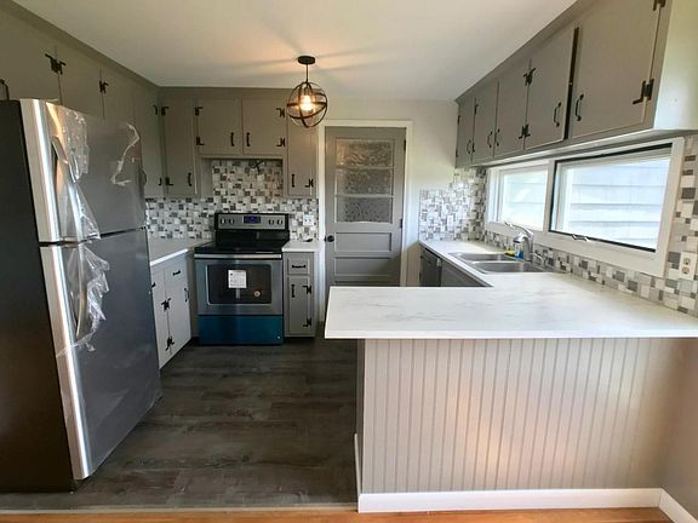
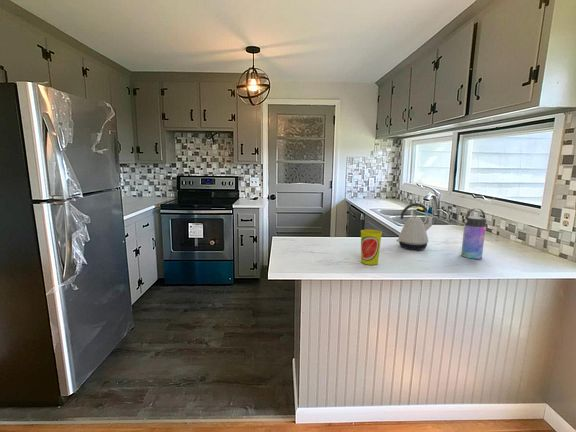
+ cup (370, 247)
+ water bottle (474, 232)
+ kettle (415, 225)
